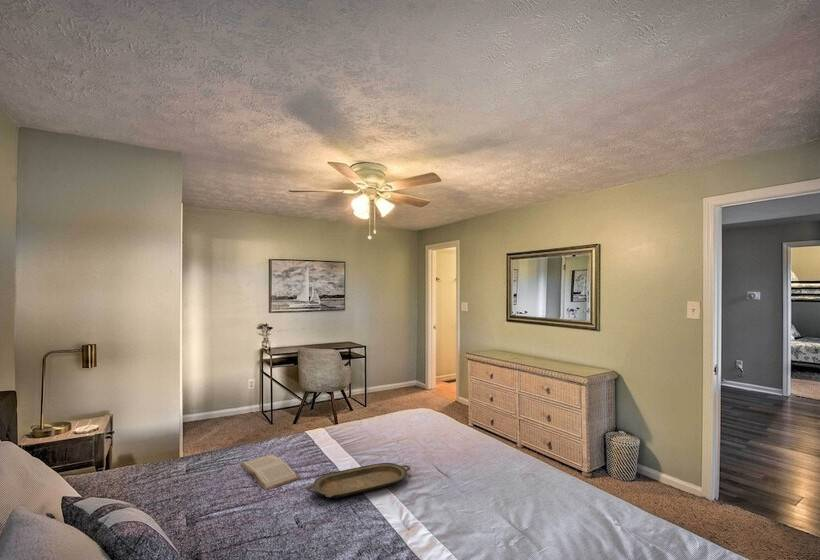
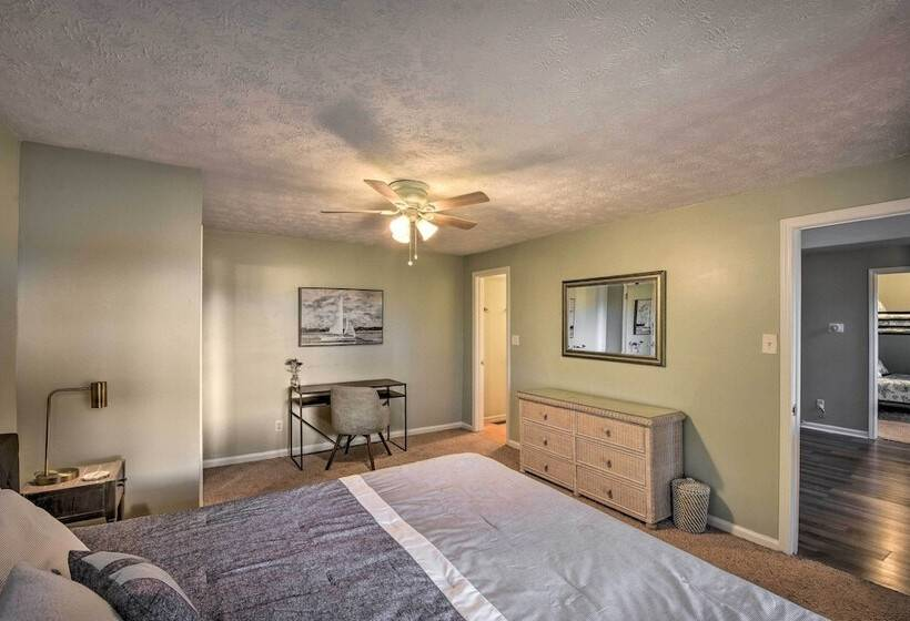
- serving tray (361, 480)
- book (269, 468)
